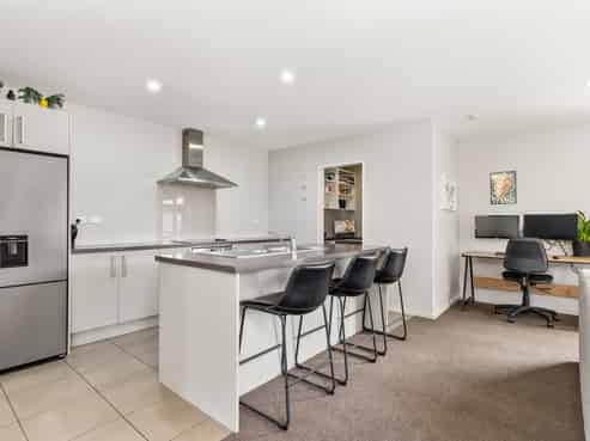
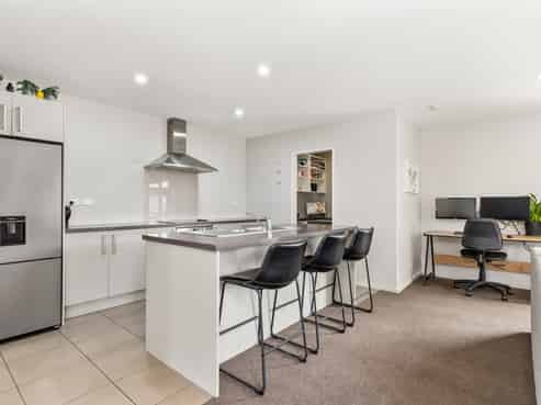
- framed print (503, 188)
